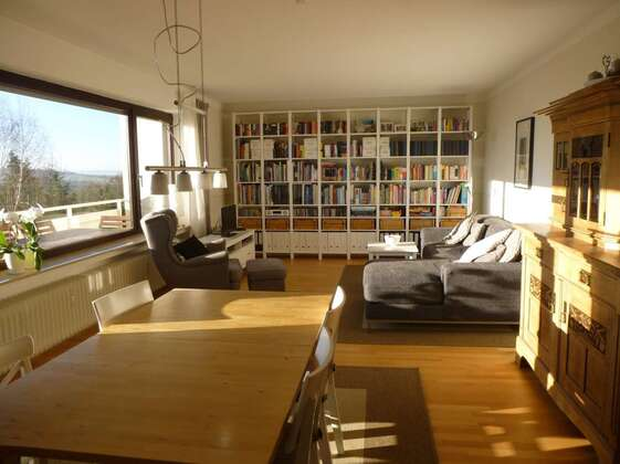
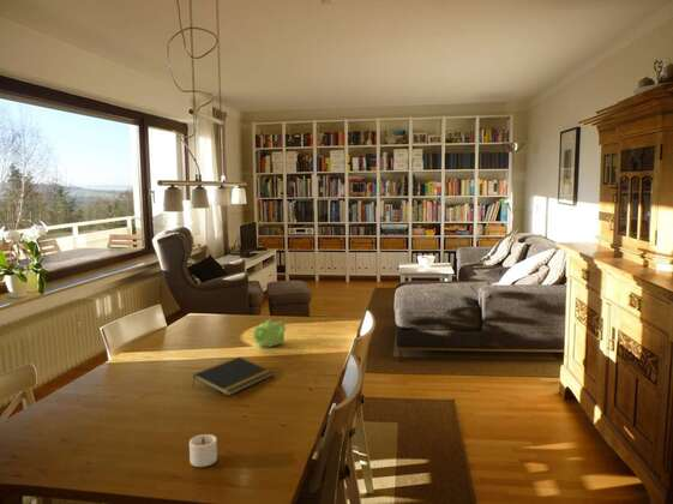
+ notepad (234, 374)
+ teapot (271, 332)
+ candle (197, 448)
